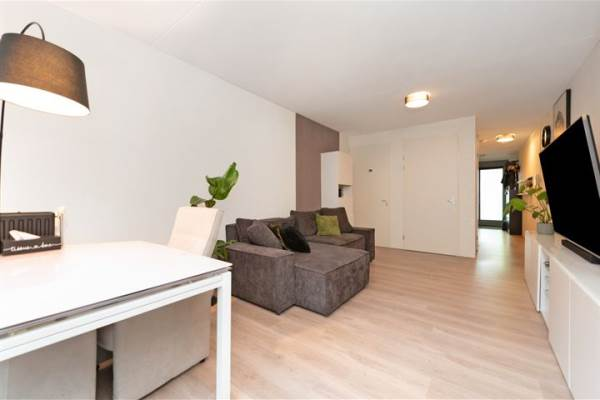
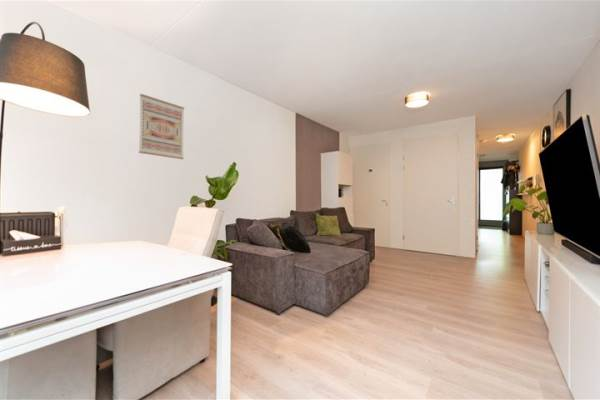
+ wall art (163, 128)
